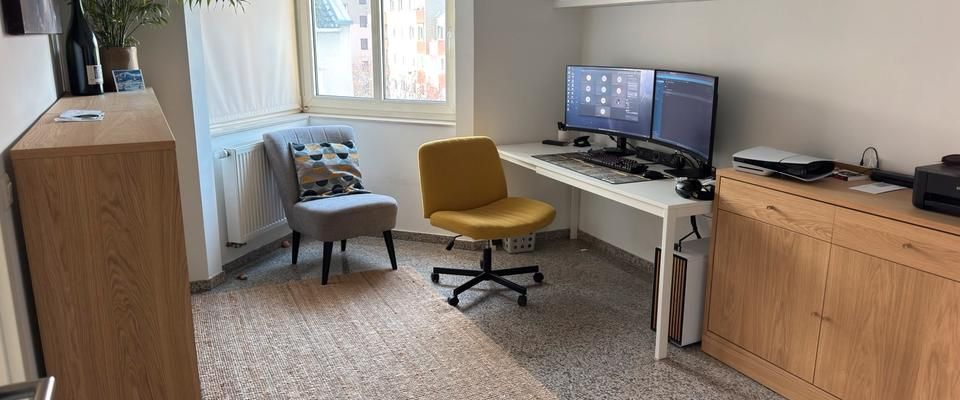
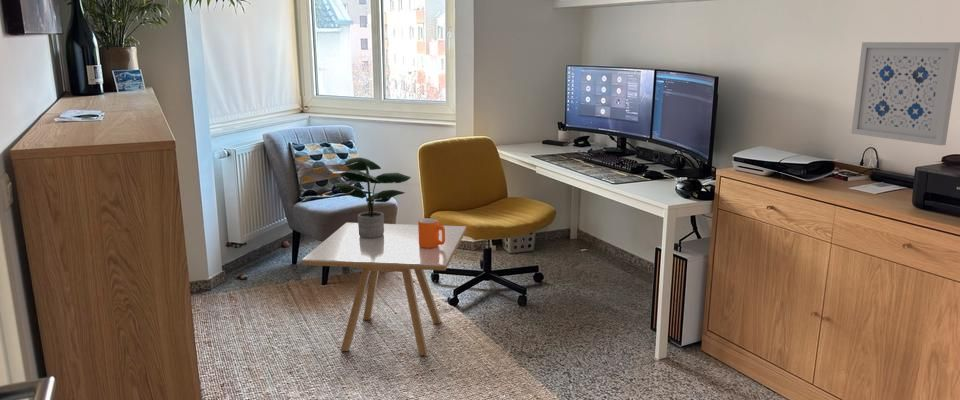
+ mug (432, 233)
+ wall art (902, 91)
+ side table (405, 288)
+ potted plant (373, 197)
